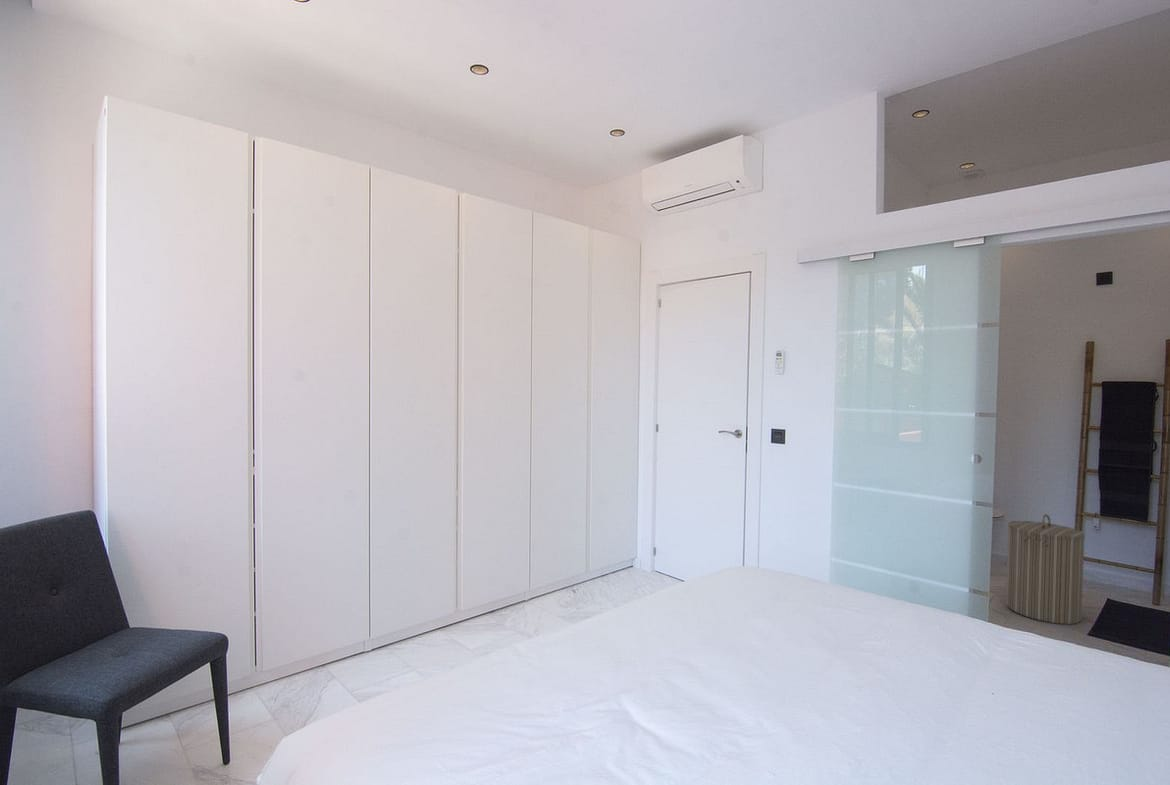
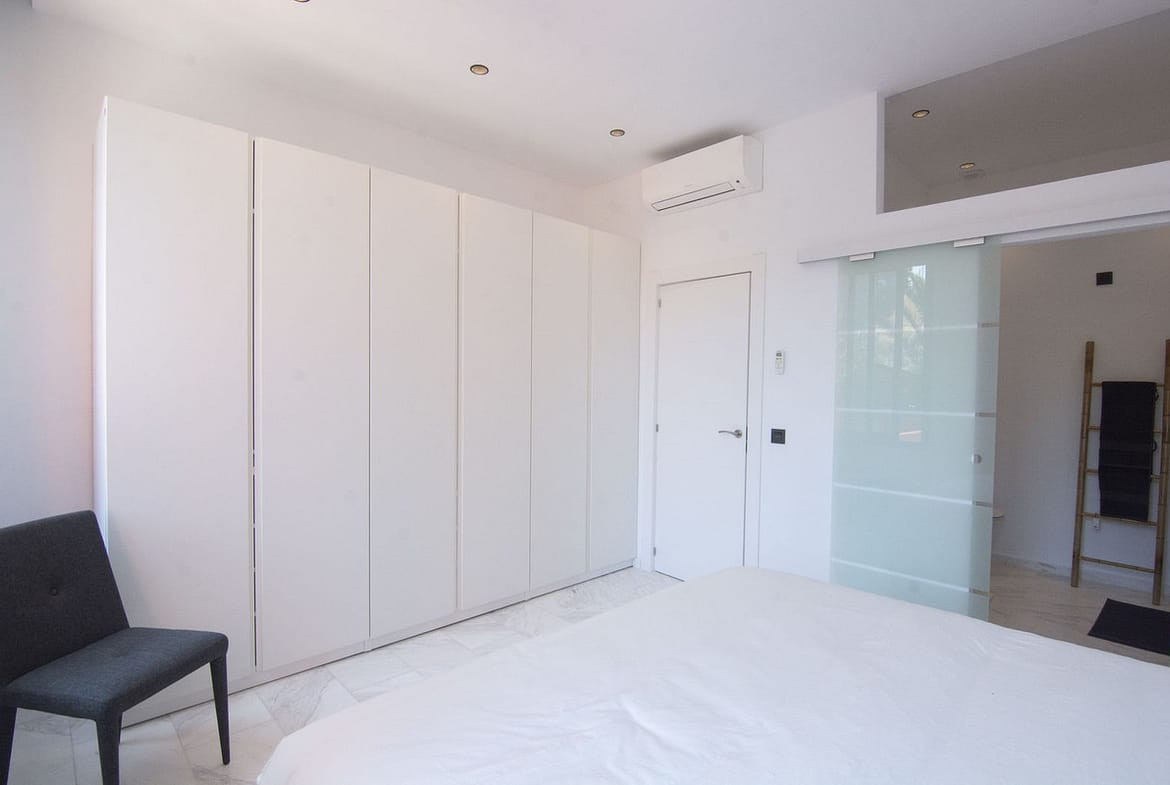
- laundry hamper (1043, 563)
